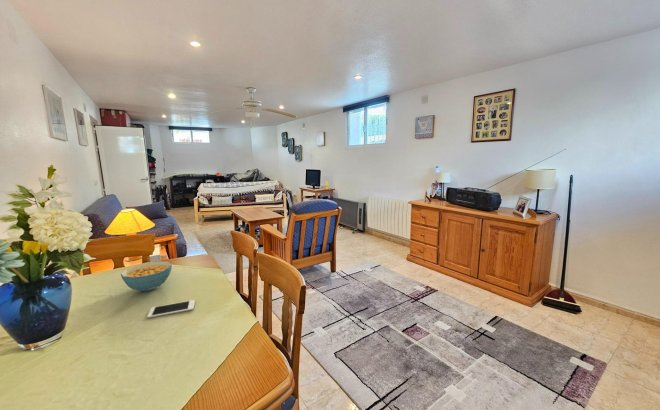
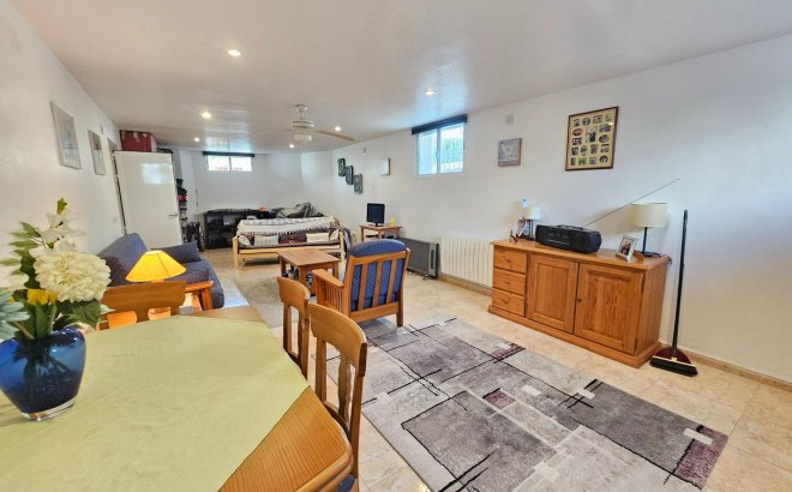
- cell phone (172, 308)
- cereal bowl (148, 278)
